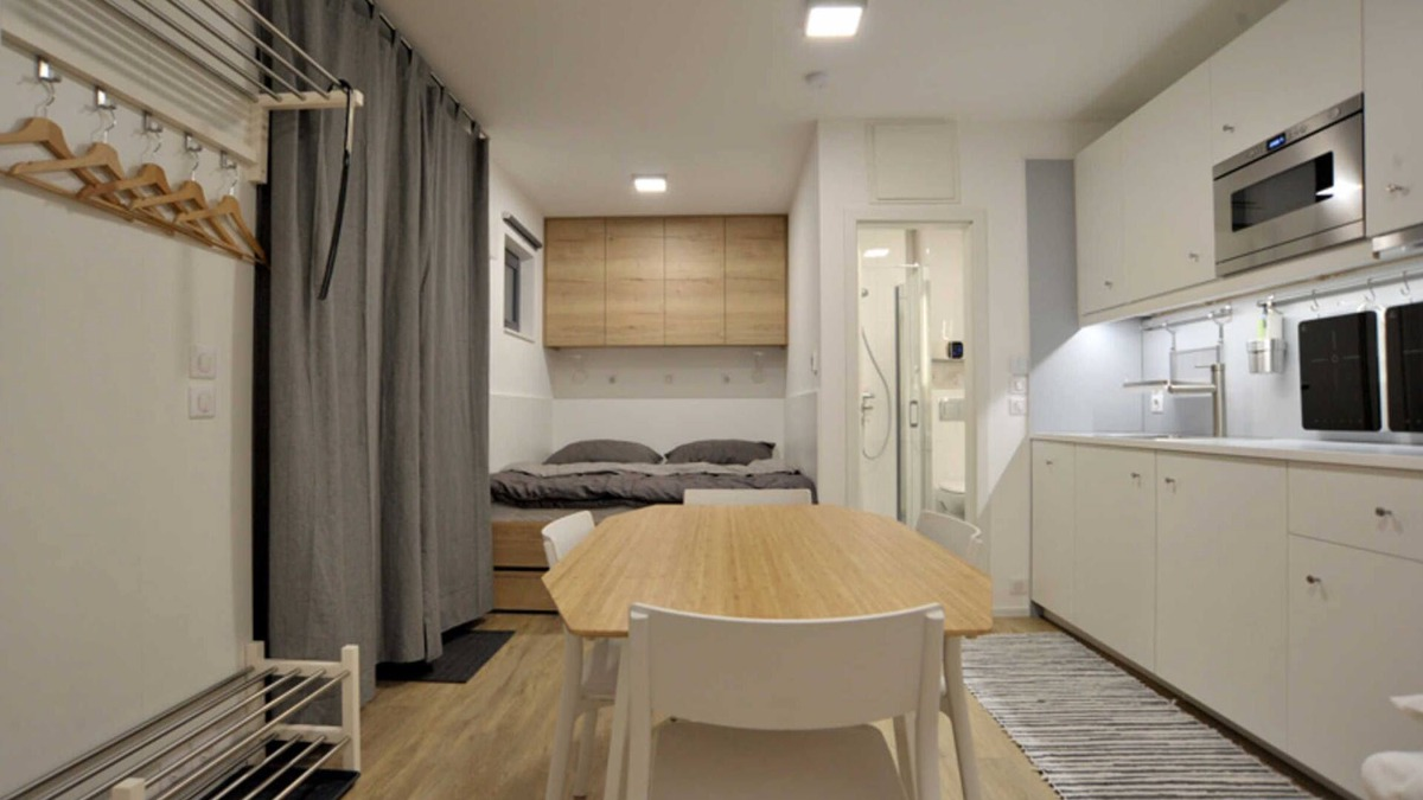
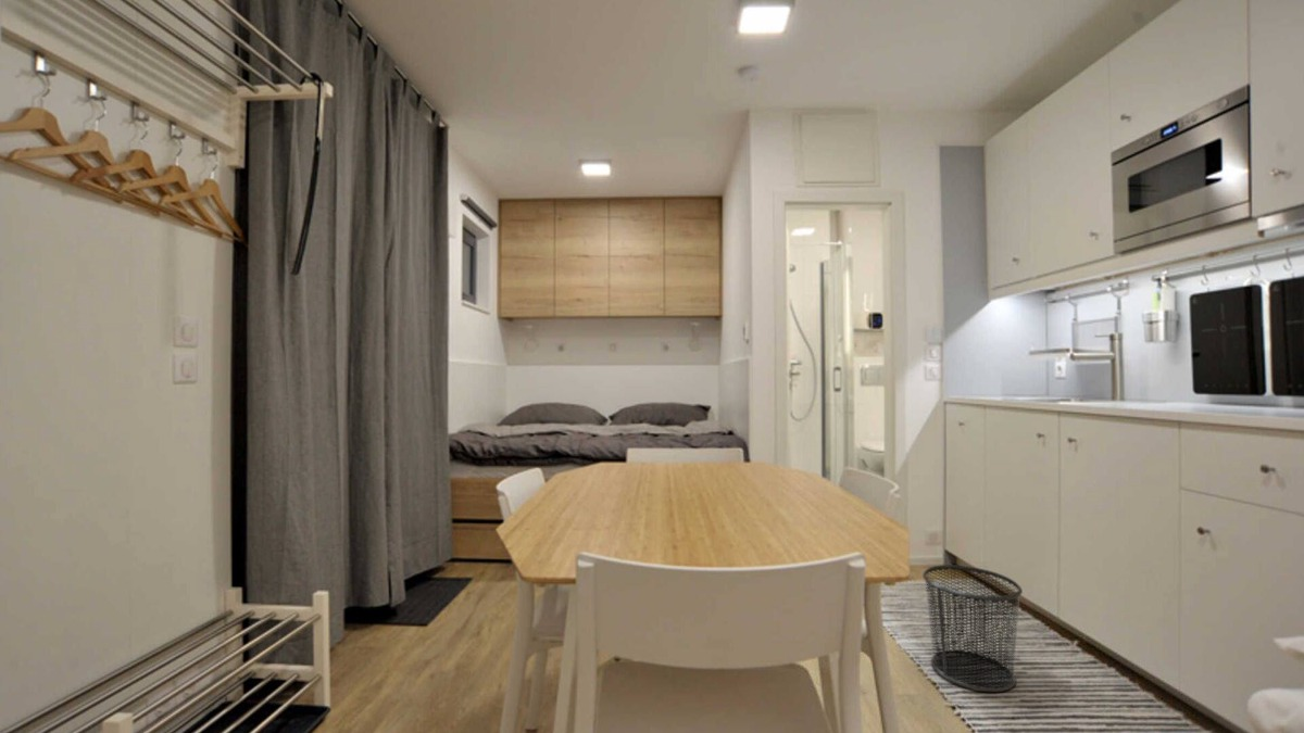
+ waste bin (970, 625)
